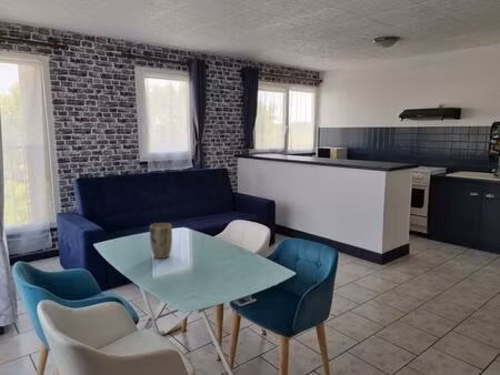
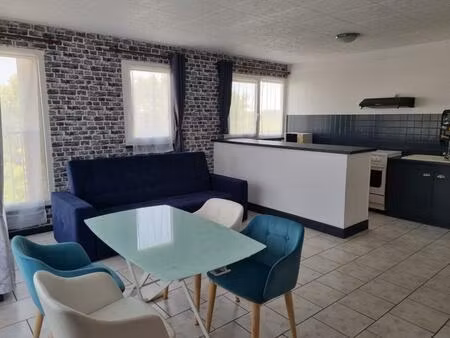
- plant pot (161, 241)
